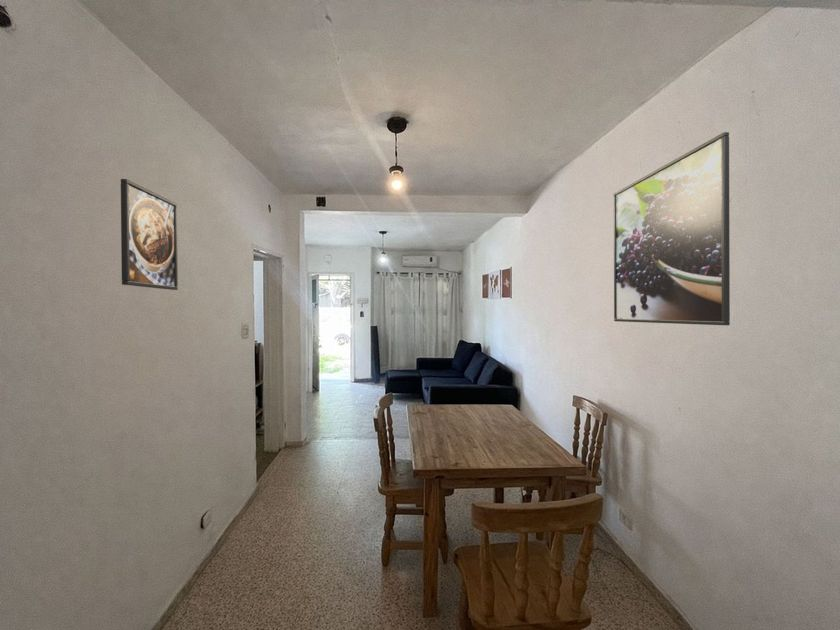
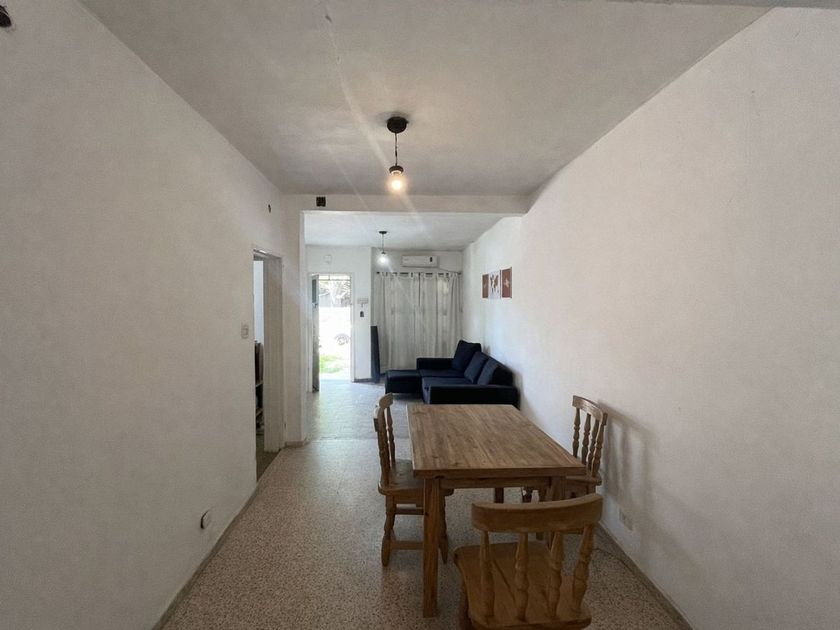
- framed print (659, 246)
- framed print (152, 240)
